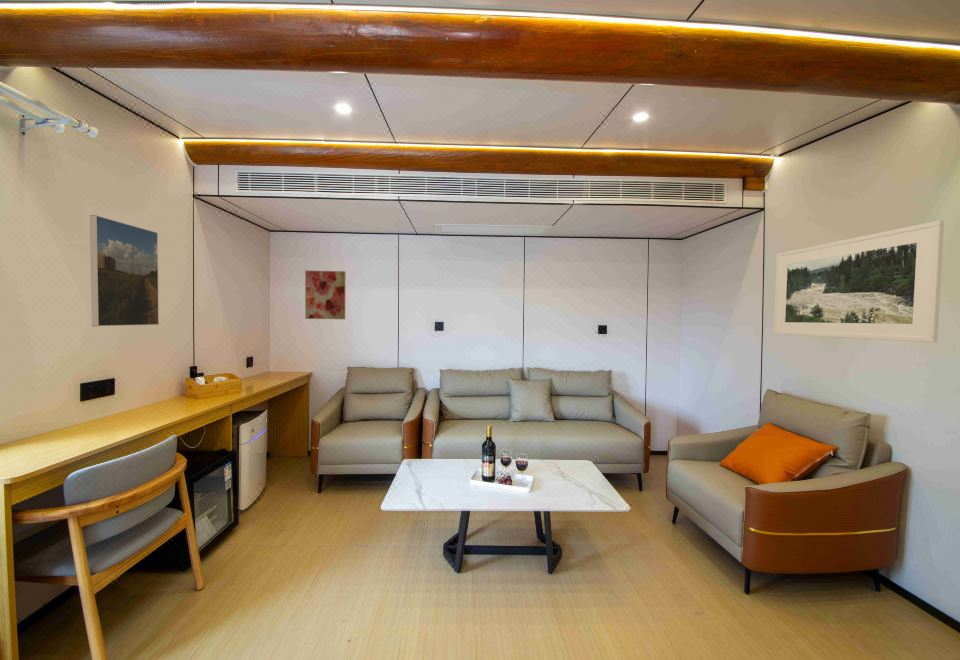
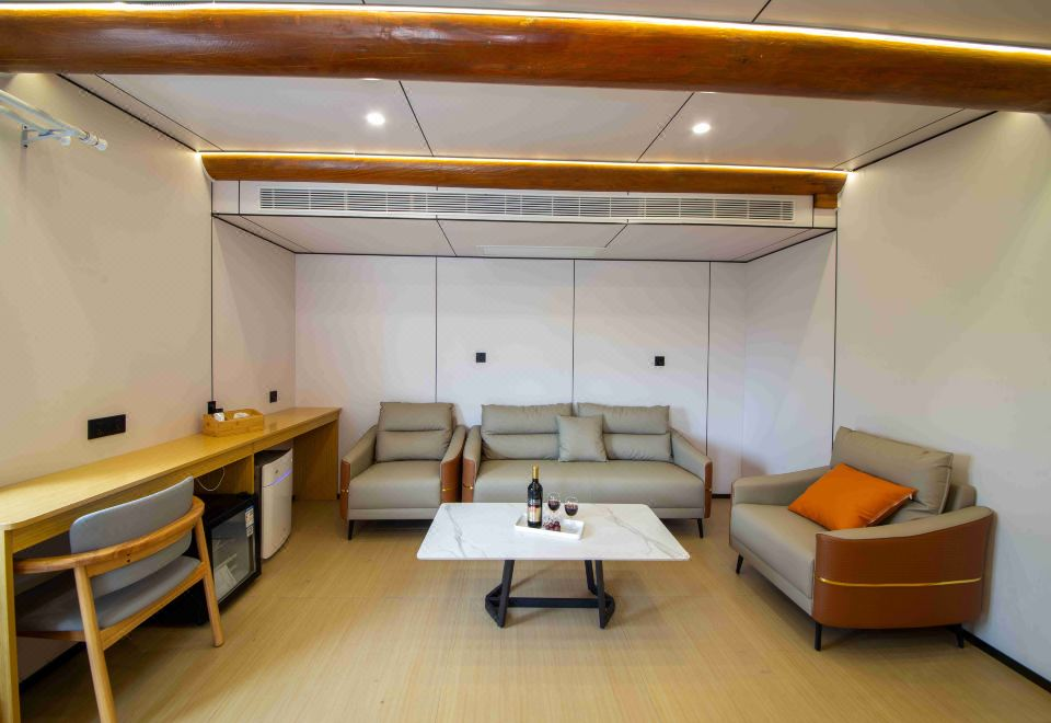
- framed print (840, 289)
- wall art (325, 295)
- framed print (127, 275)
